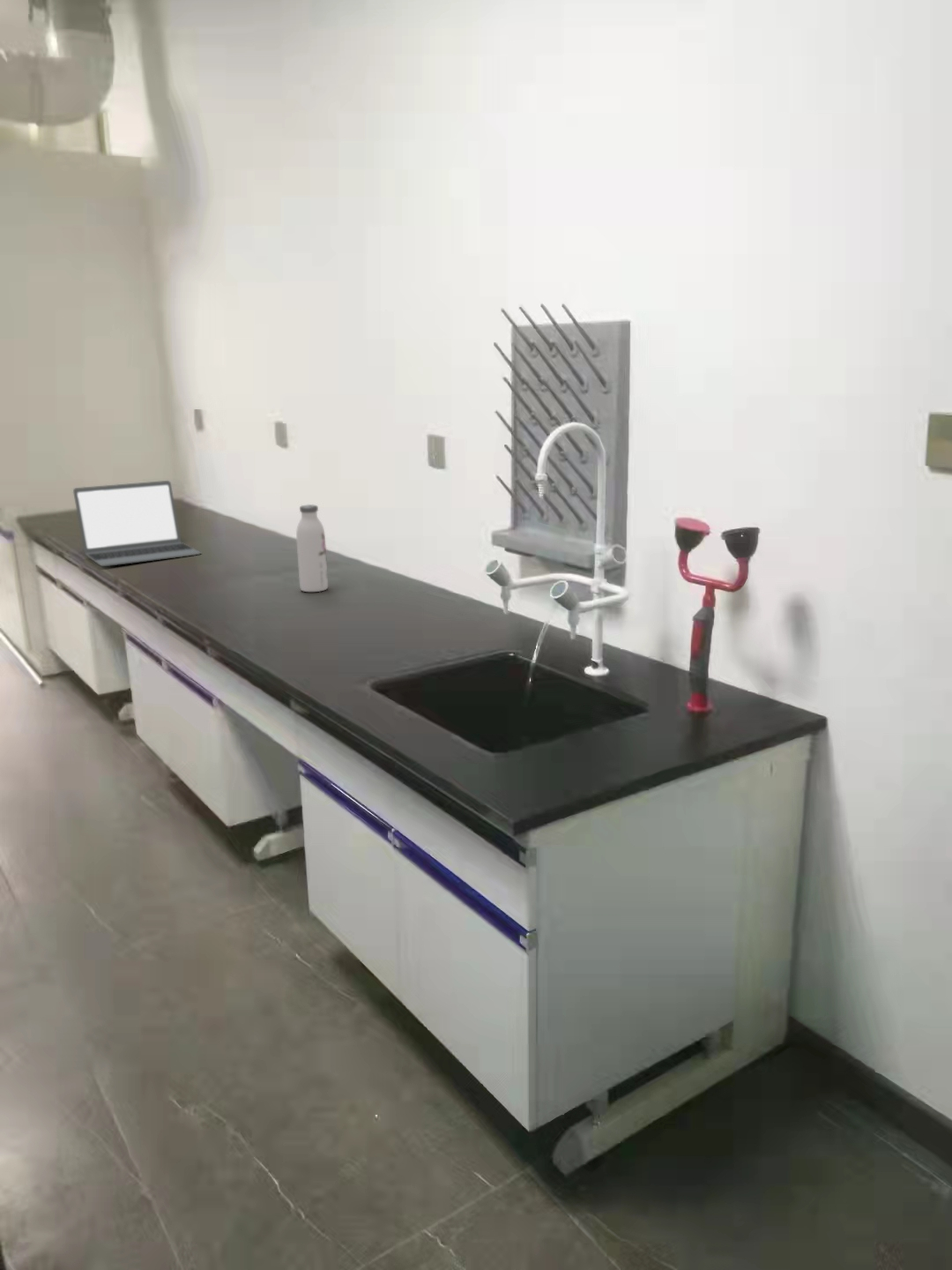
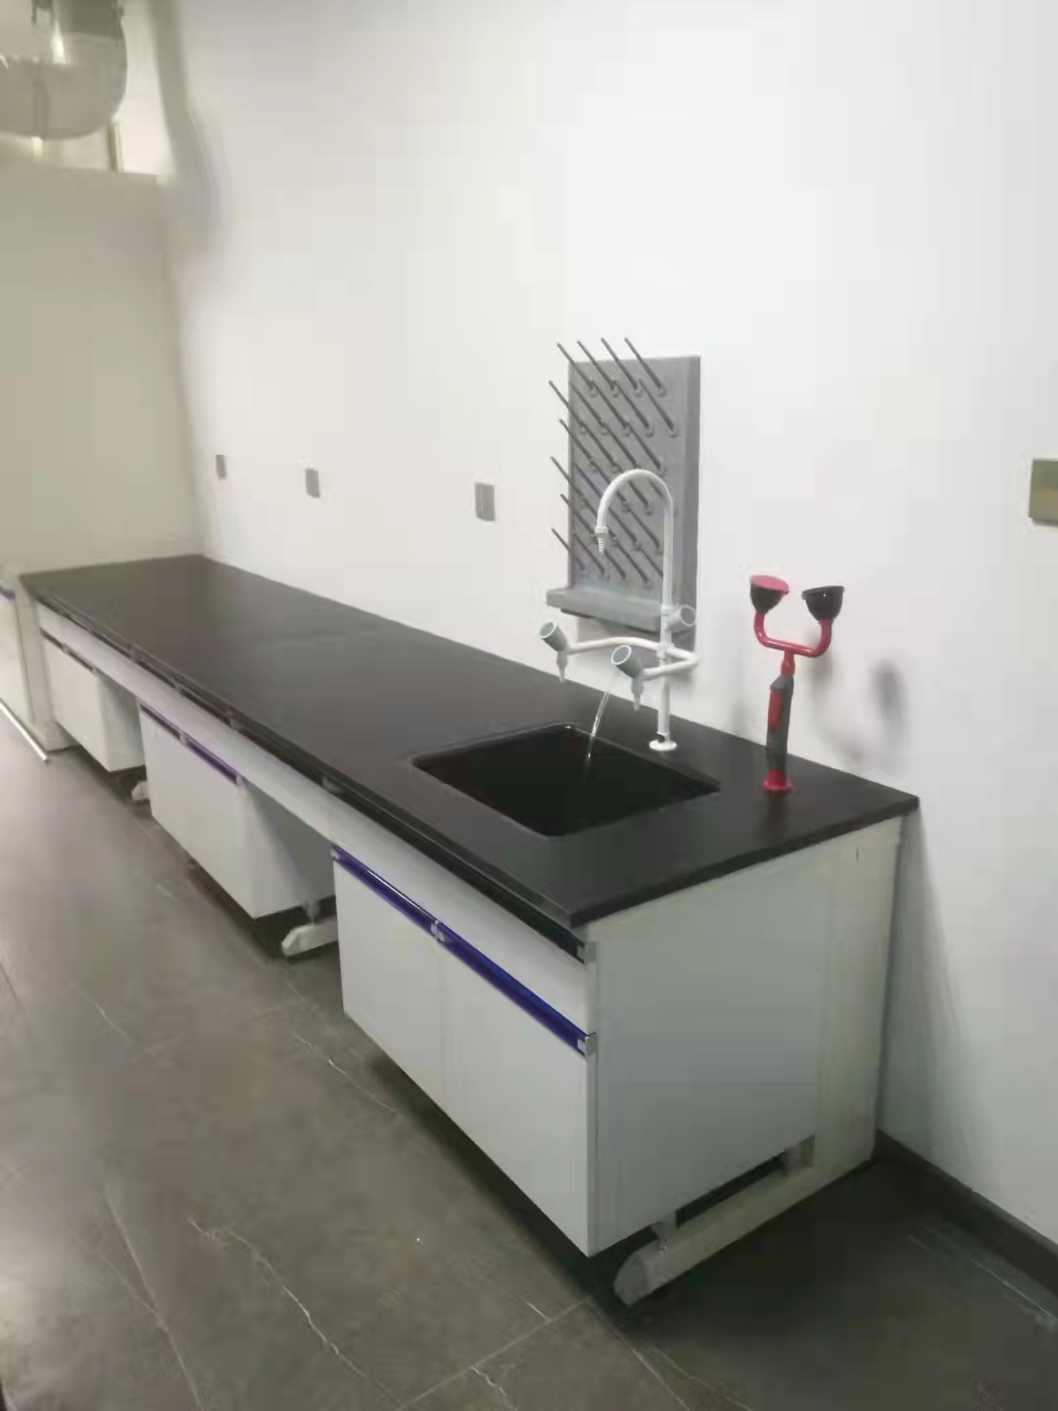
- water bottle (311, 548)
- laptop (138, 521)
